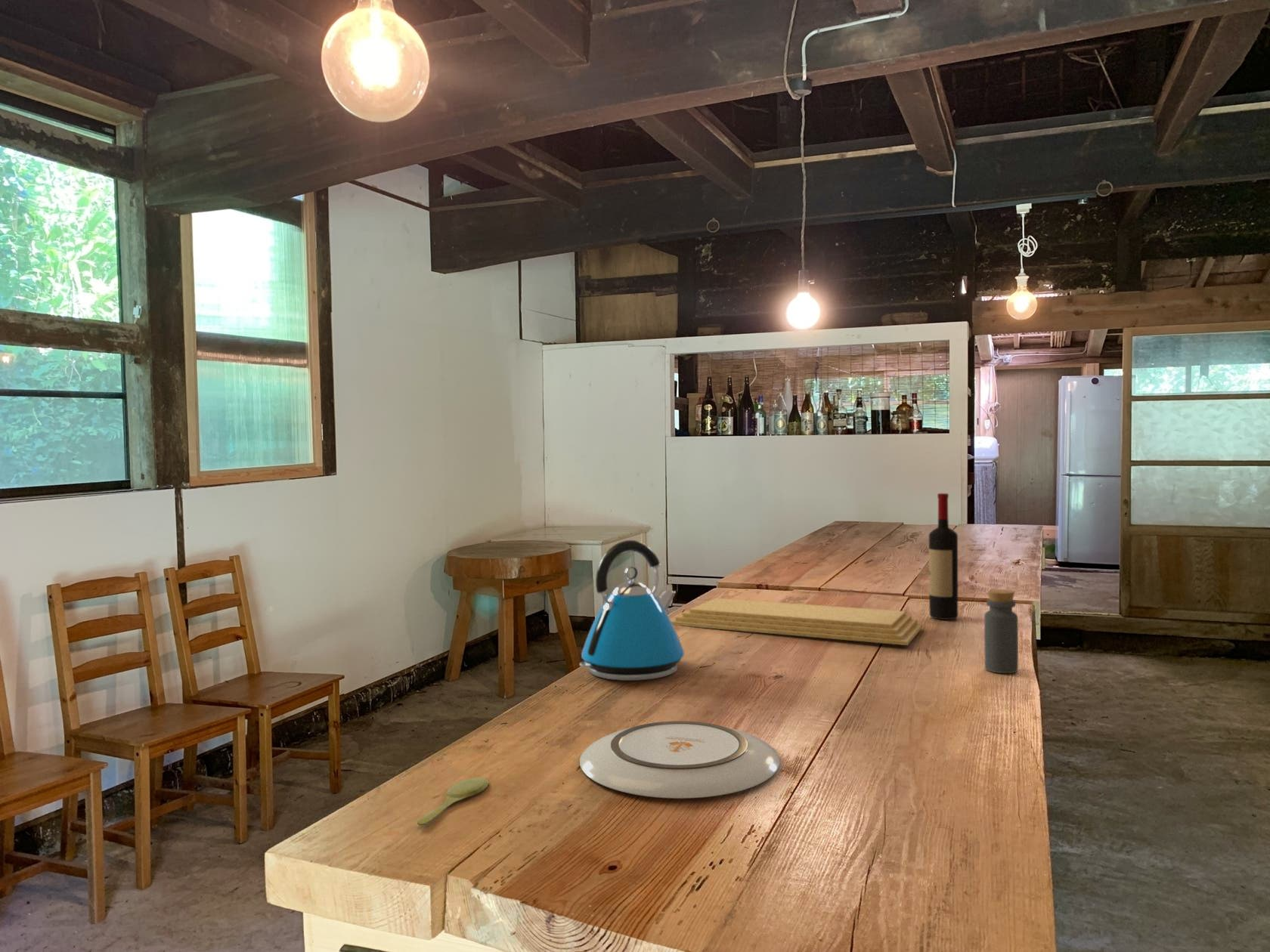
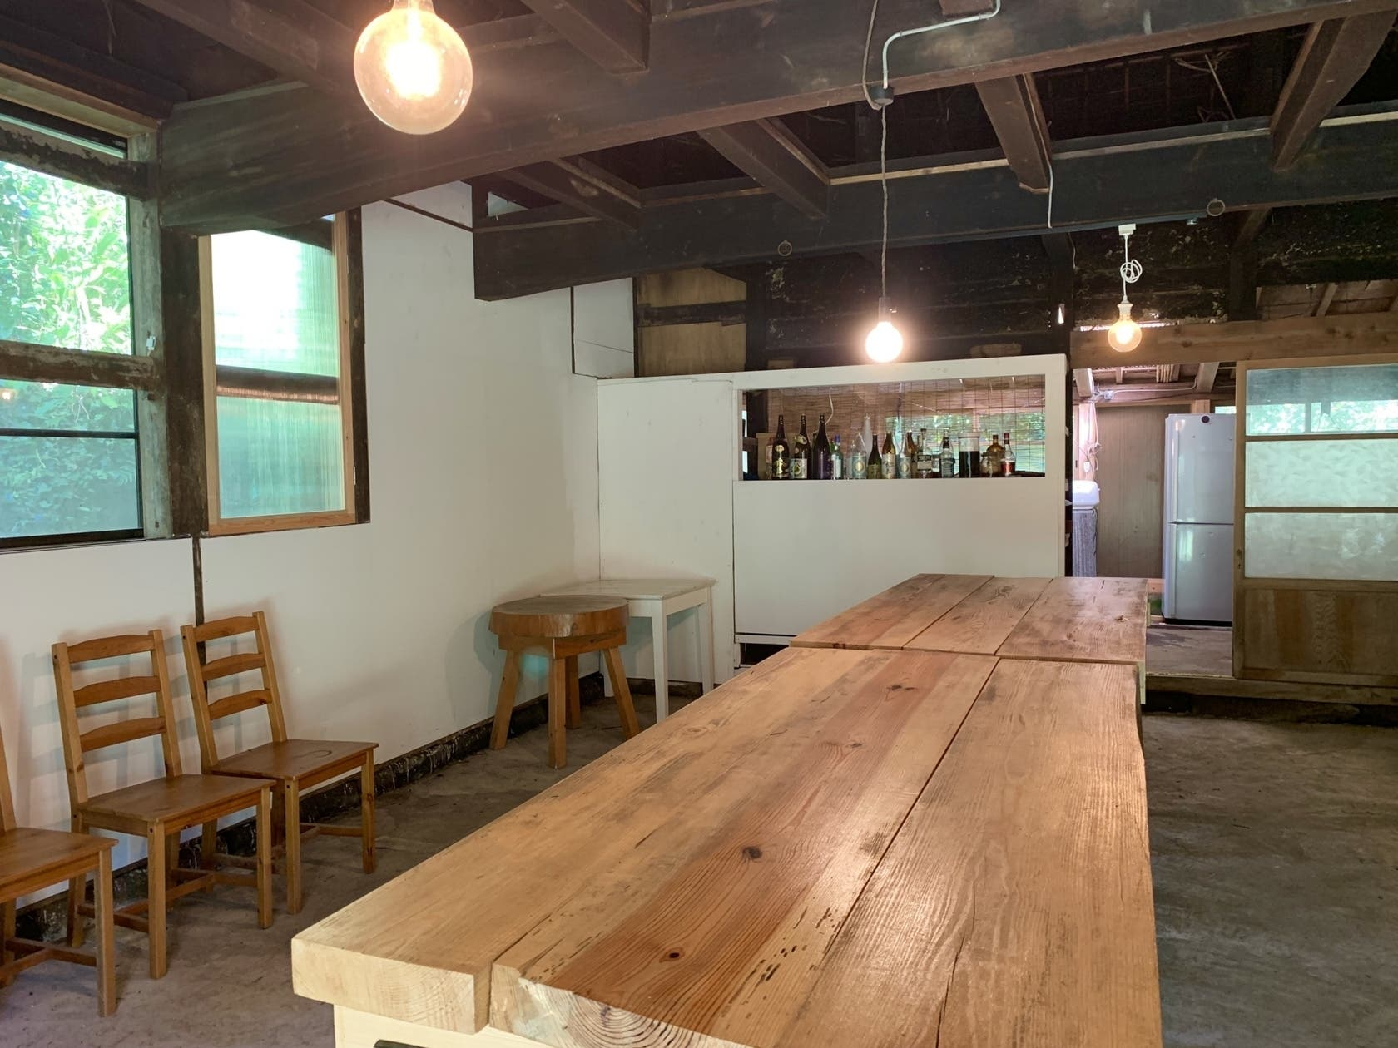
- cutting board (793, 619)
- spoon (452, 798)
- kettle (628, 604)
- plate (679, 750)
- bottle (1001, 630)
- wine bottle (943, 555)
